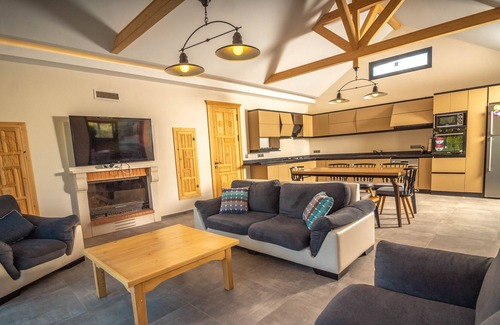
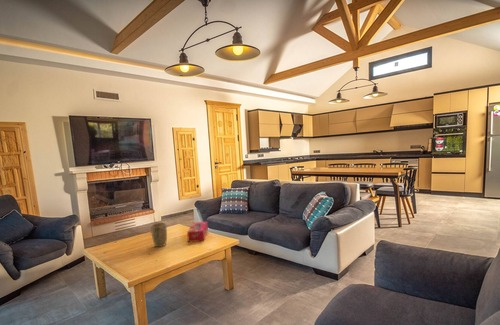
+ plant pot (159, 234)
+ tissue box (198, 231)
